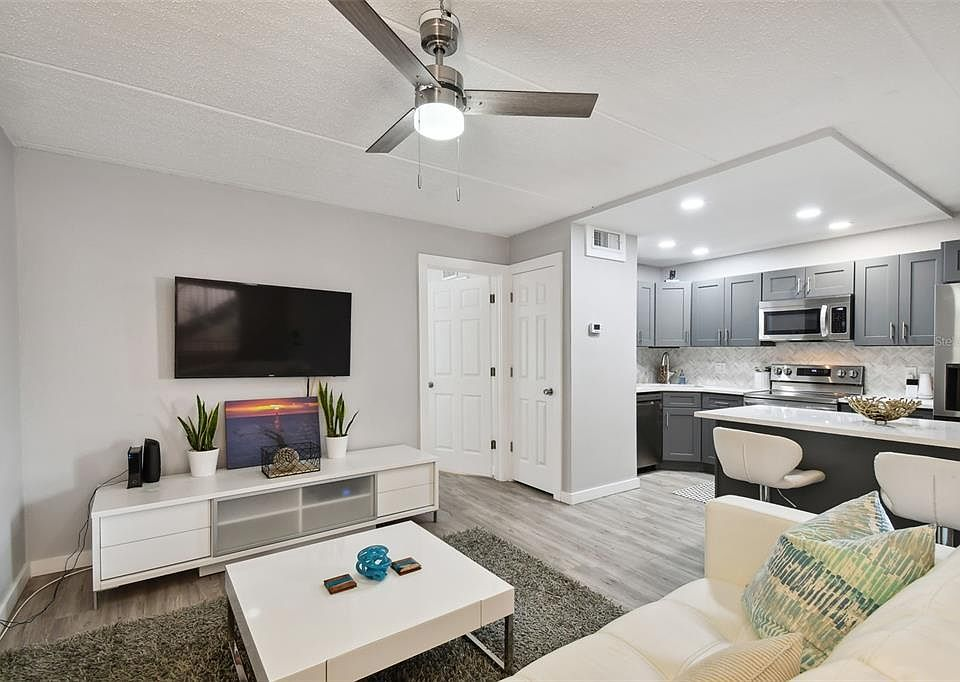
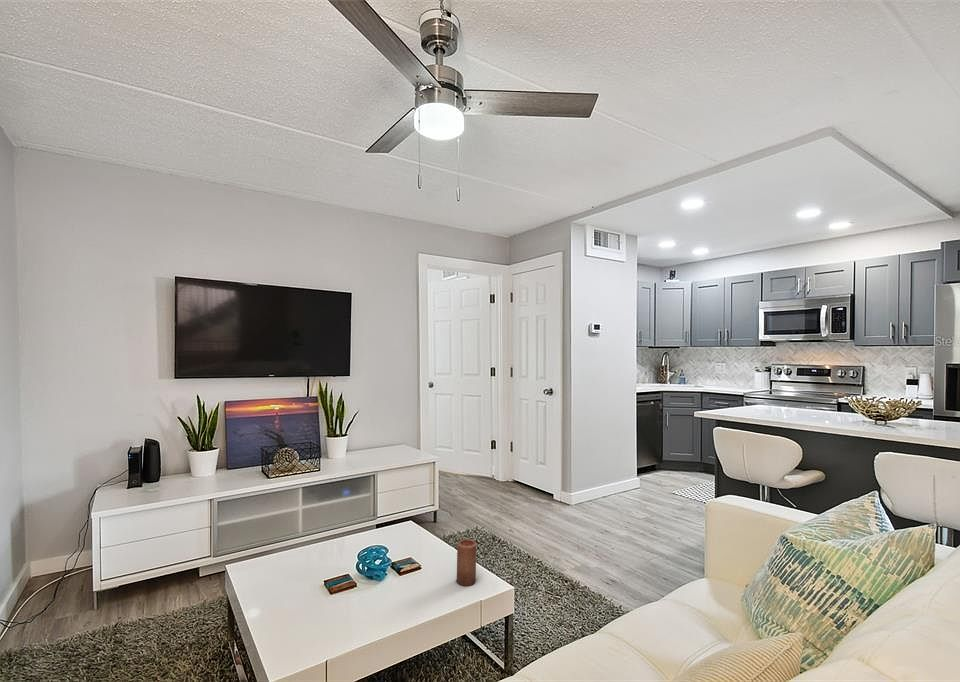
+ candle (466, 562)
